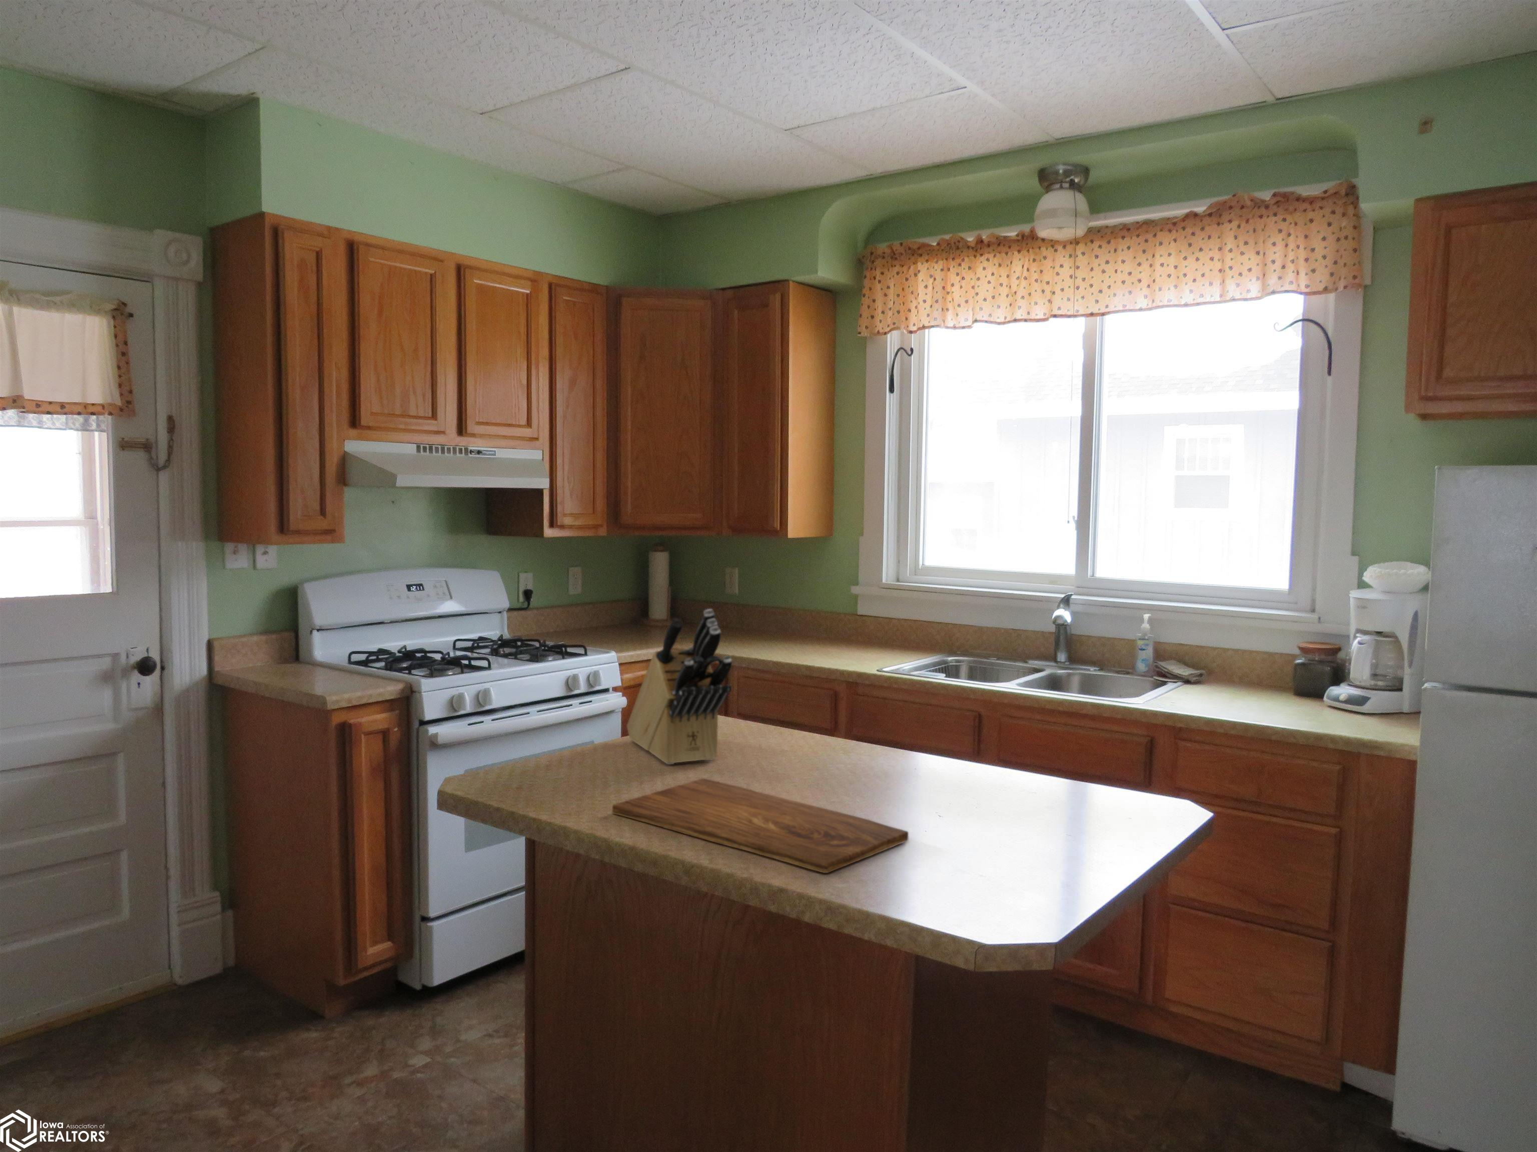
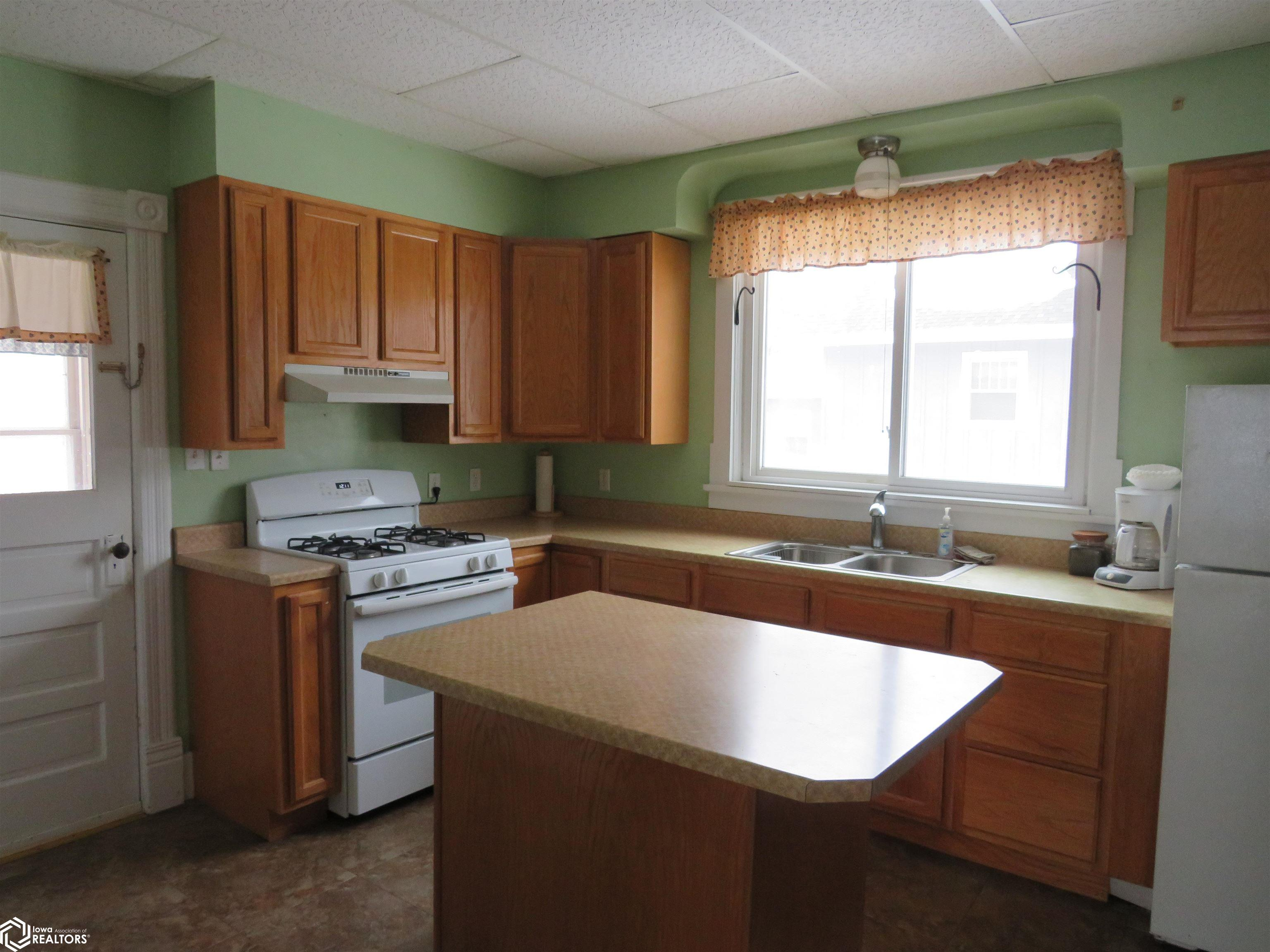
- knife block (678, 680)
- cutting board (756, 820)
